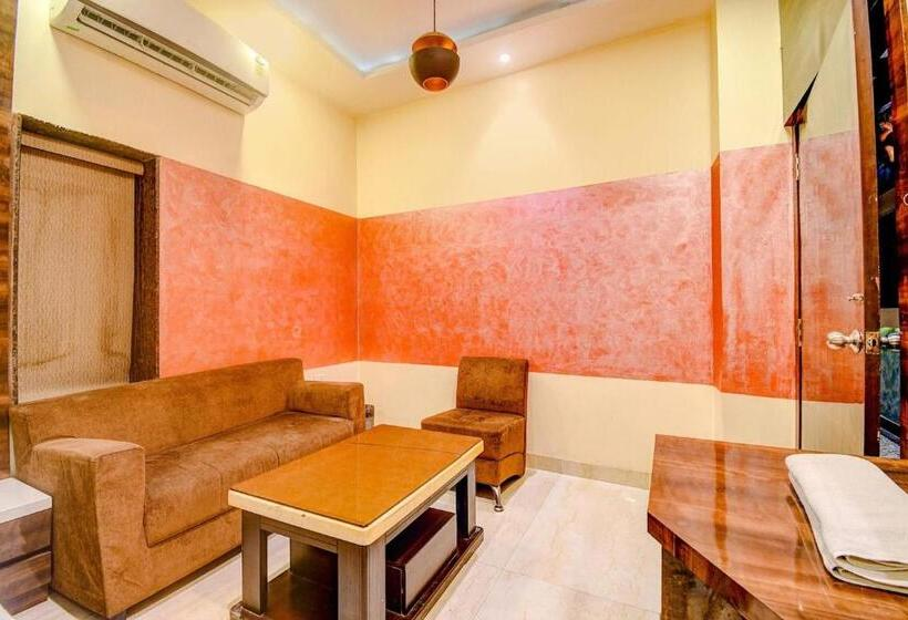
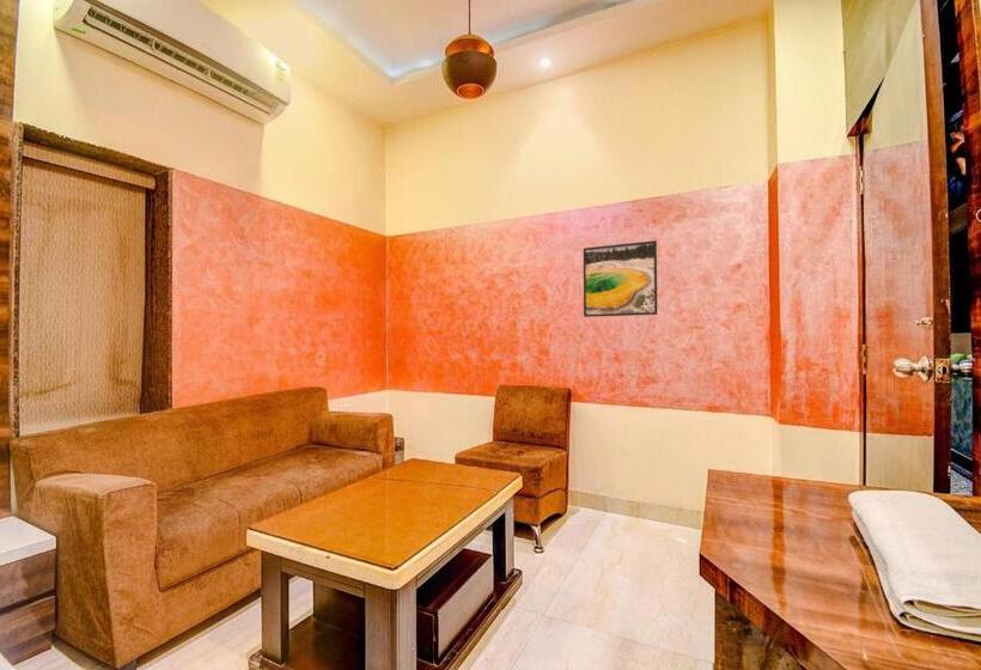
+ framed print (619, 280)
